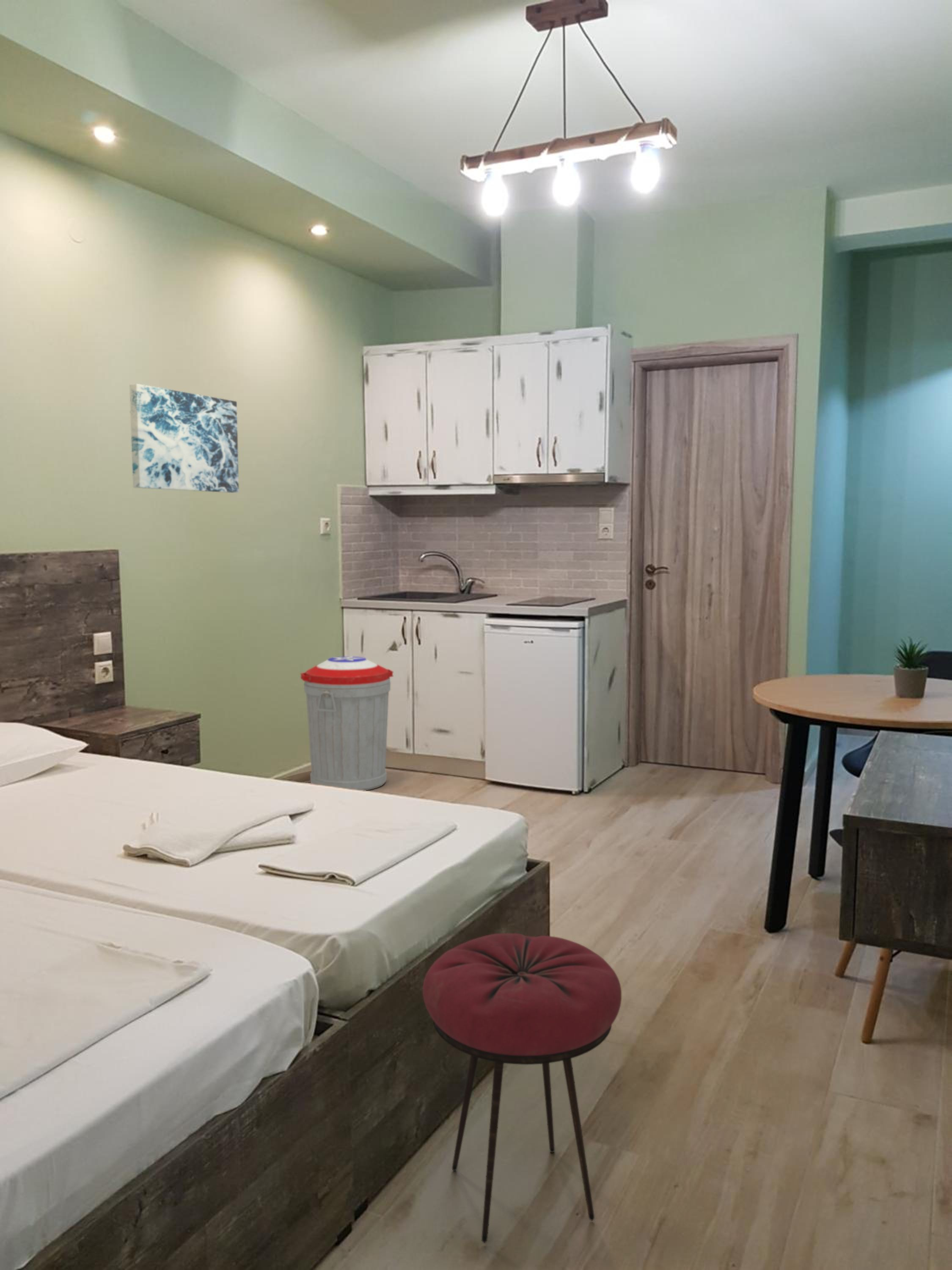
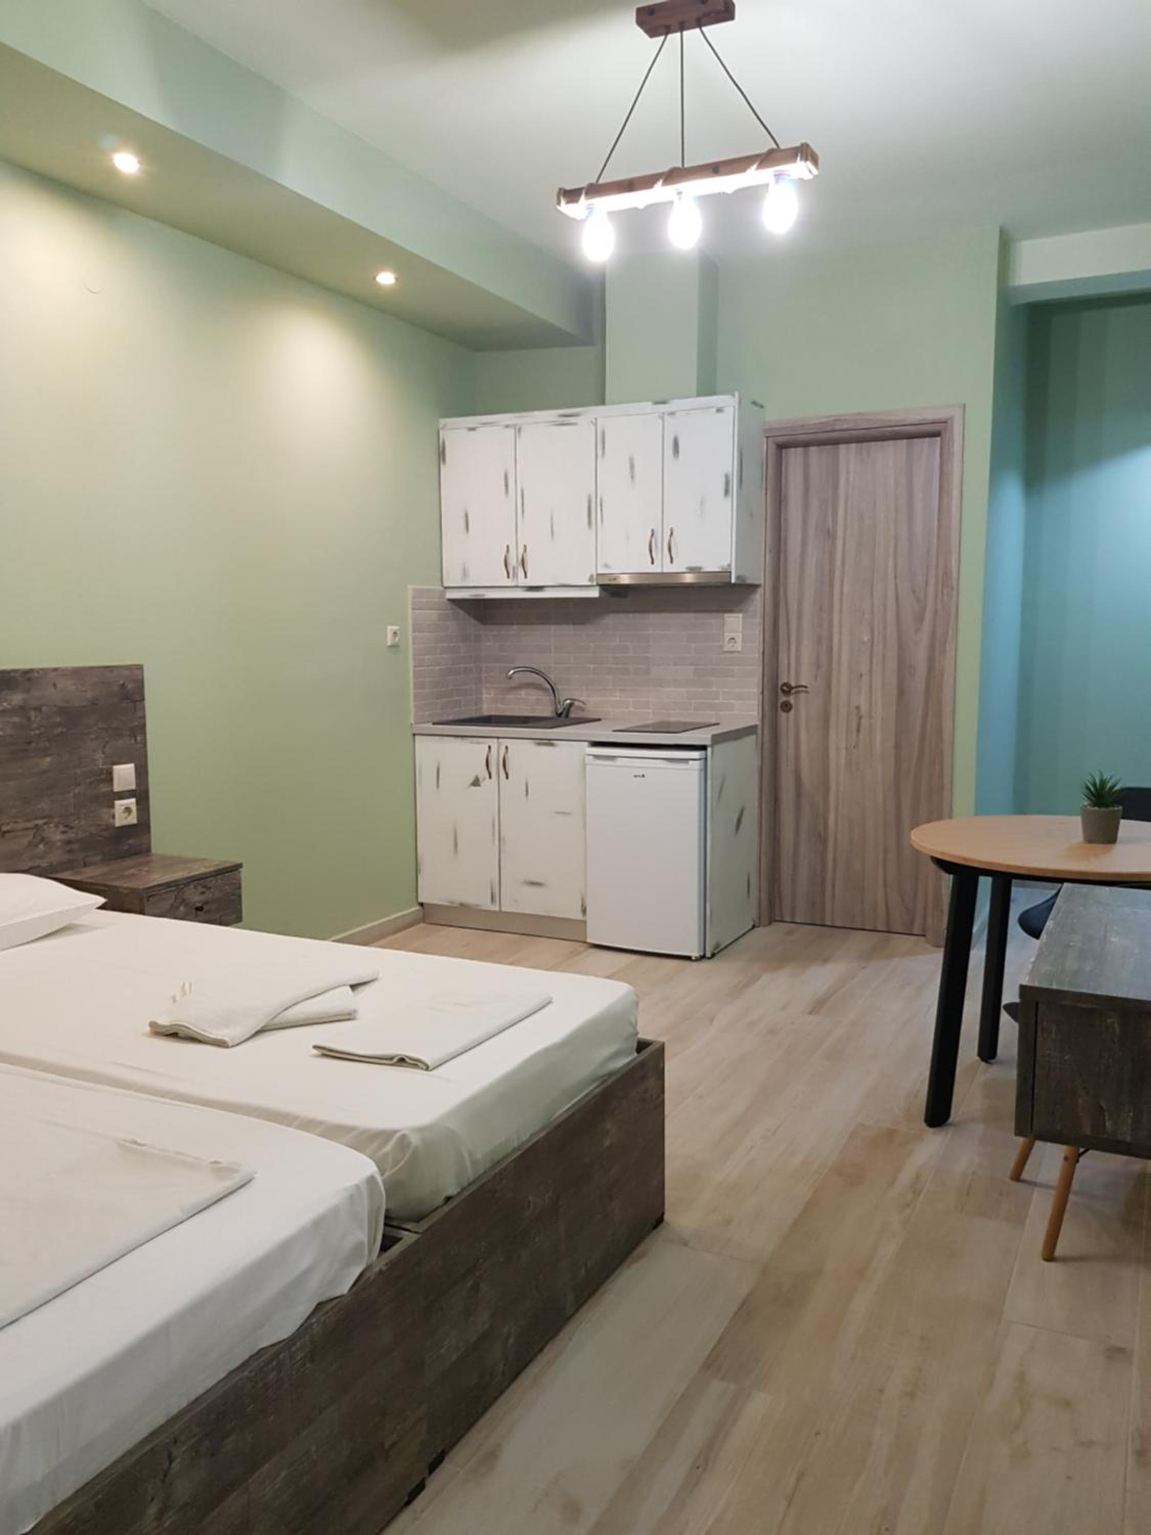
- wall art (187, 442)
- stool (521, 1064)
- trash can (348, 721)
